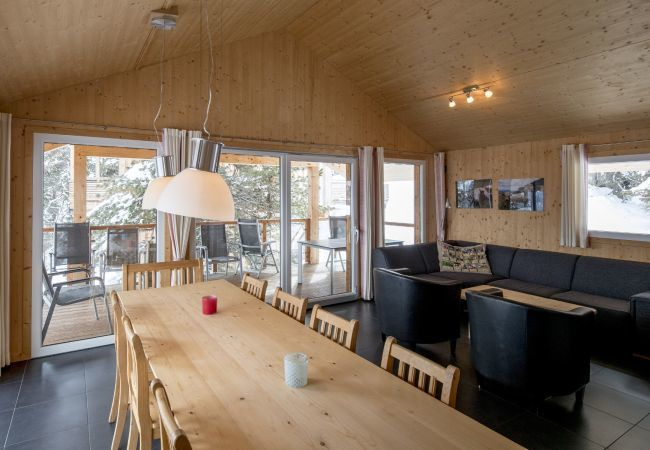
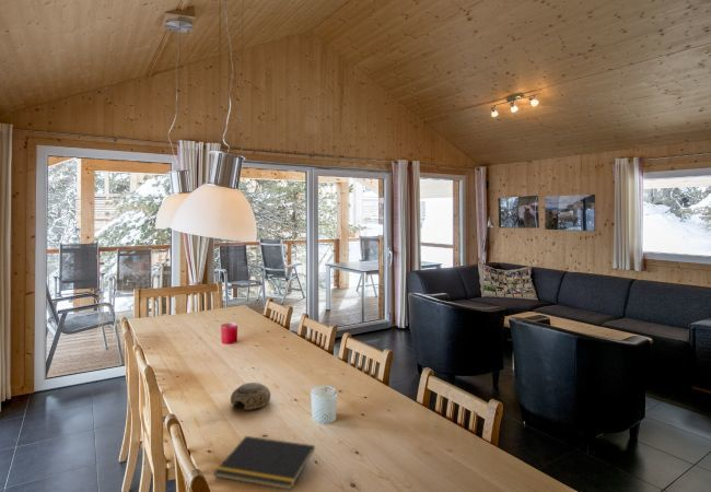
+ notepad (266, 460)
+ bowl (250, 394)
